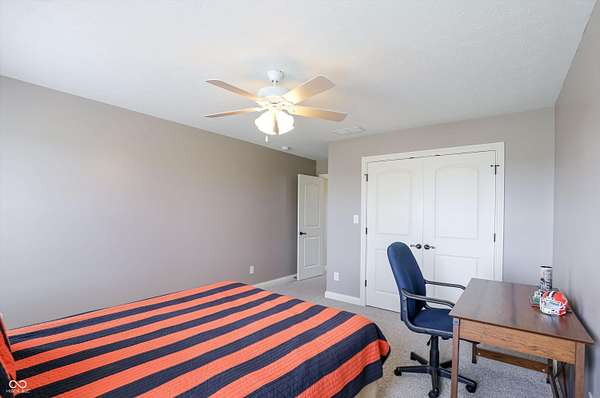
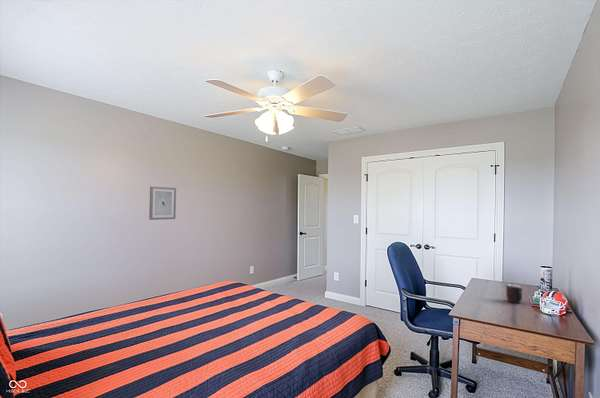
+ wall art (163, 203)
+ mug (515, 294)
